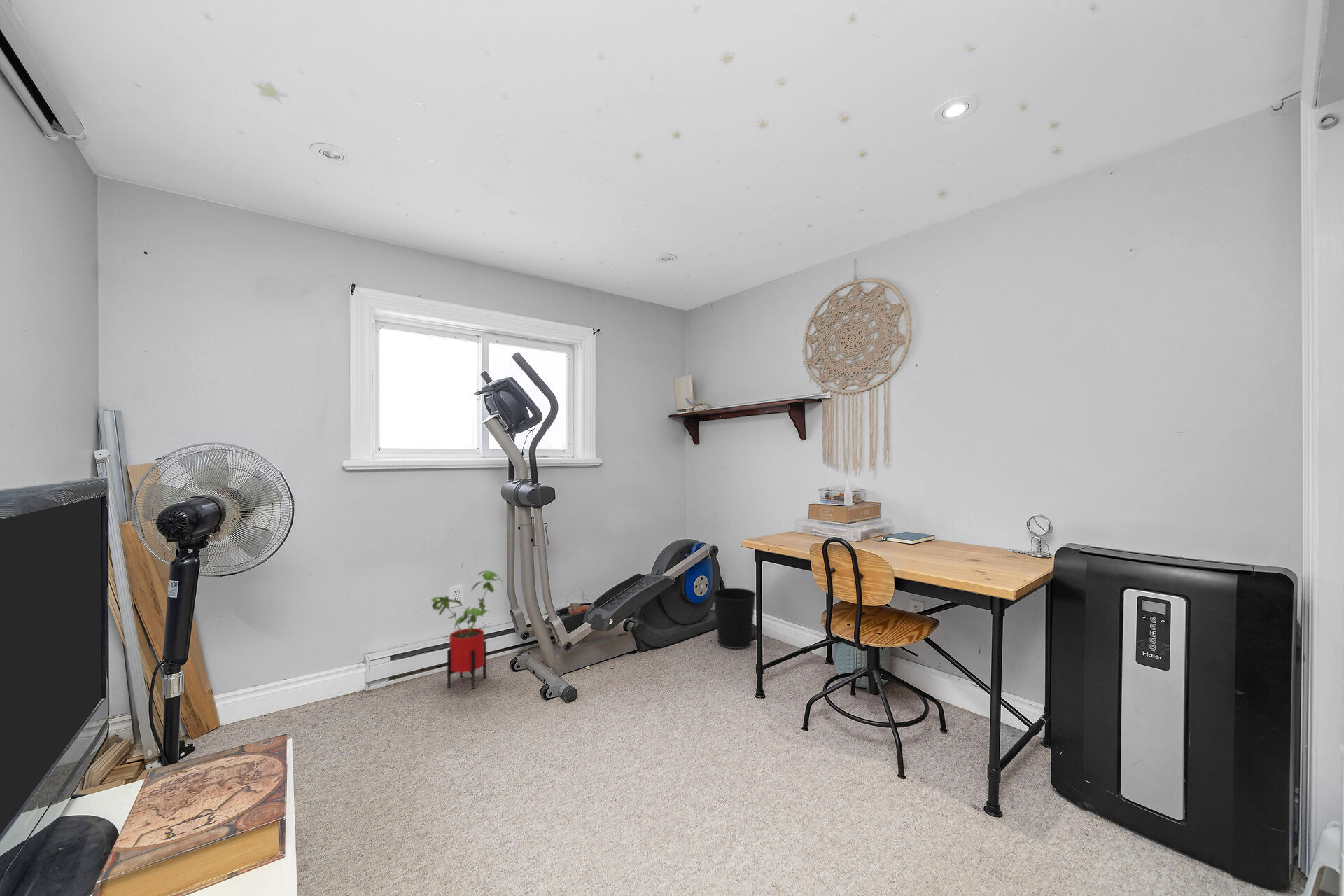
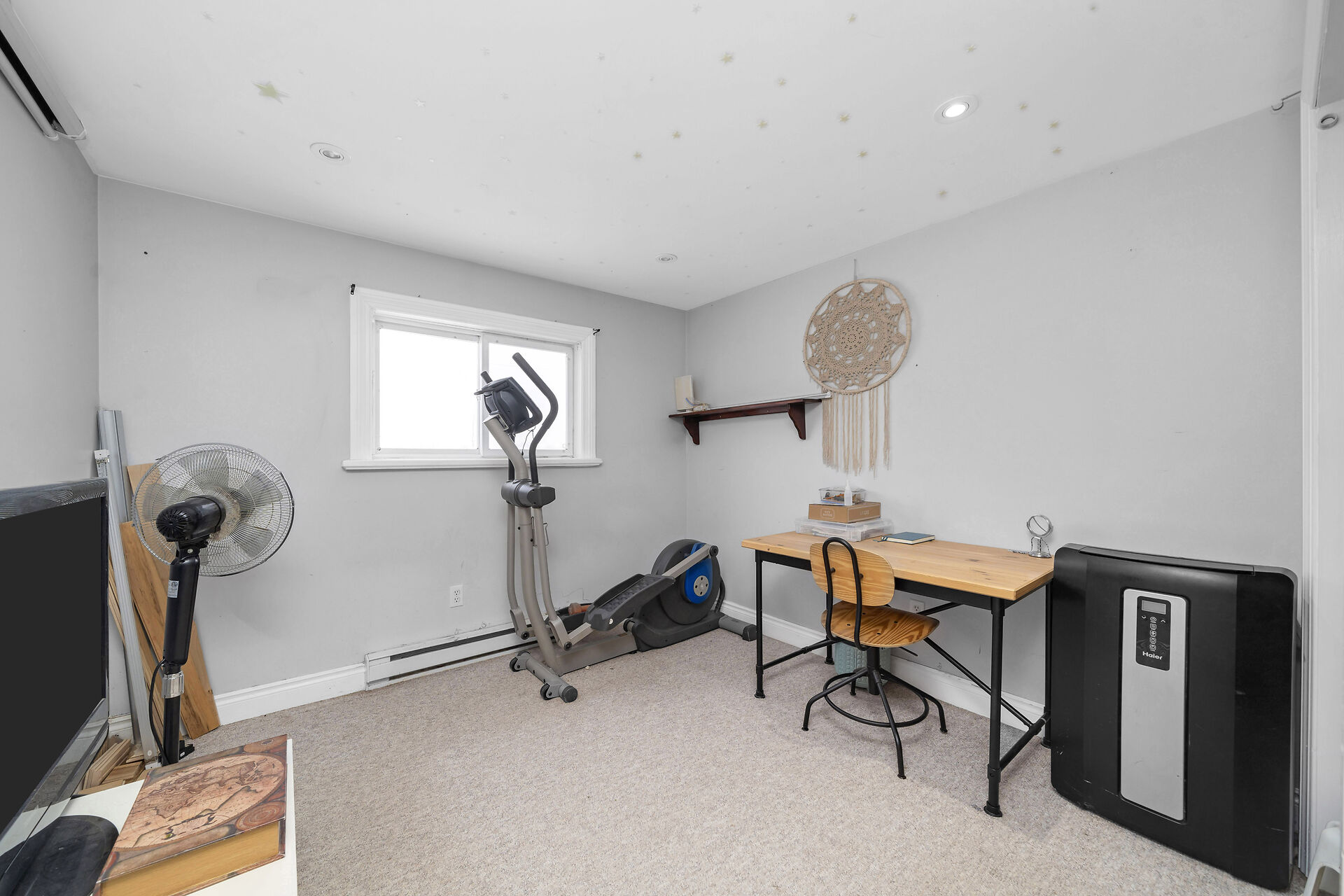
- wastebasket (734, 618)
- house plant (472, 626)
